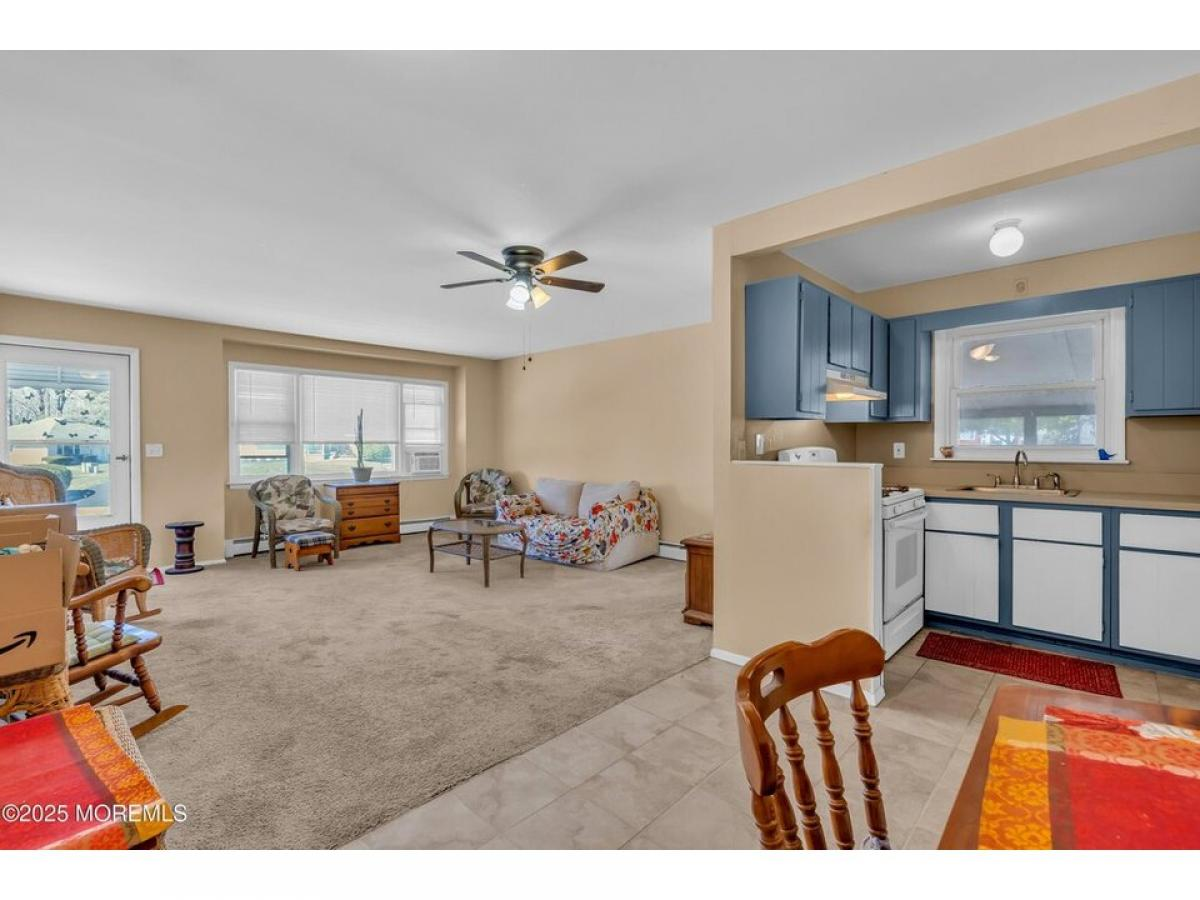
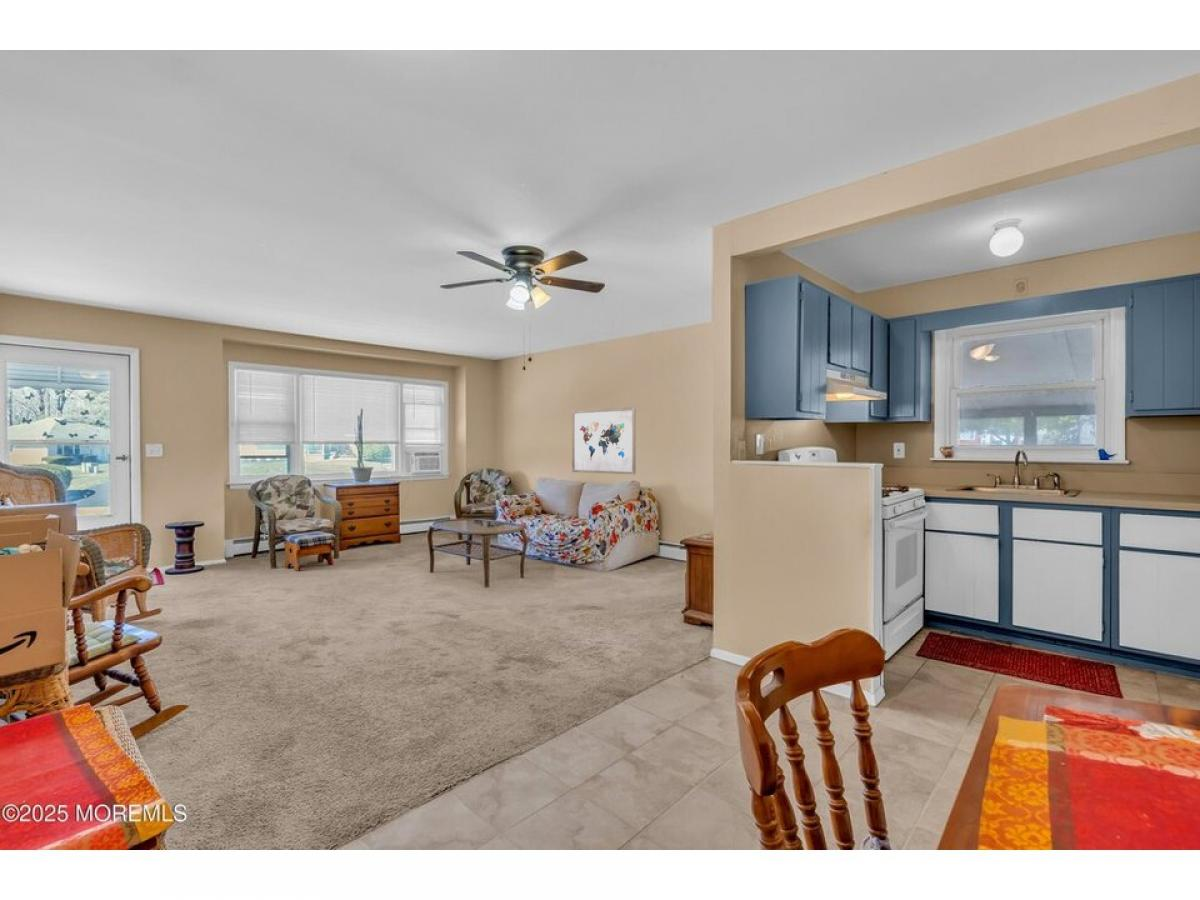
+ wall art (602, 441)
